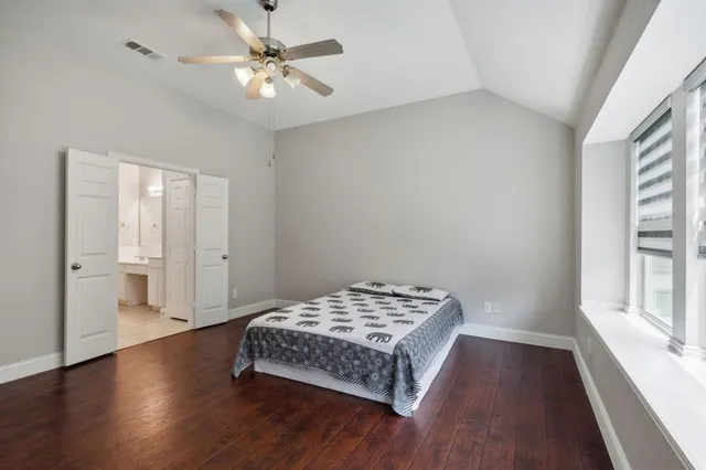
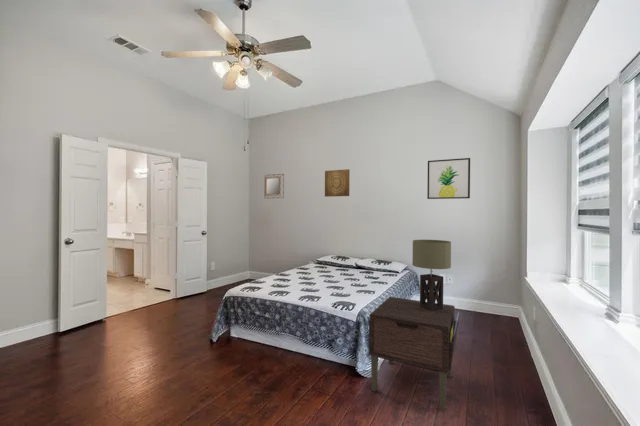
+ nightstand (416, 346)
+ table lamp (431, 274)
+ wall art (336, 183)
+ wall art (448, 179)
+ home mirror (273, 186)
